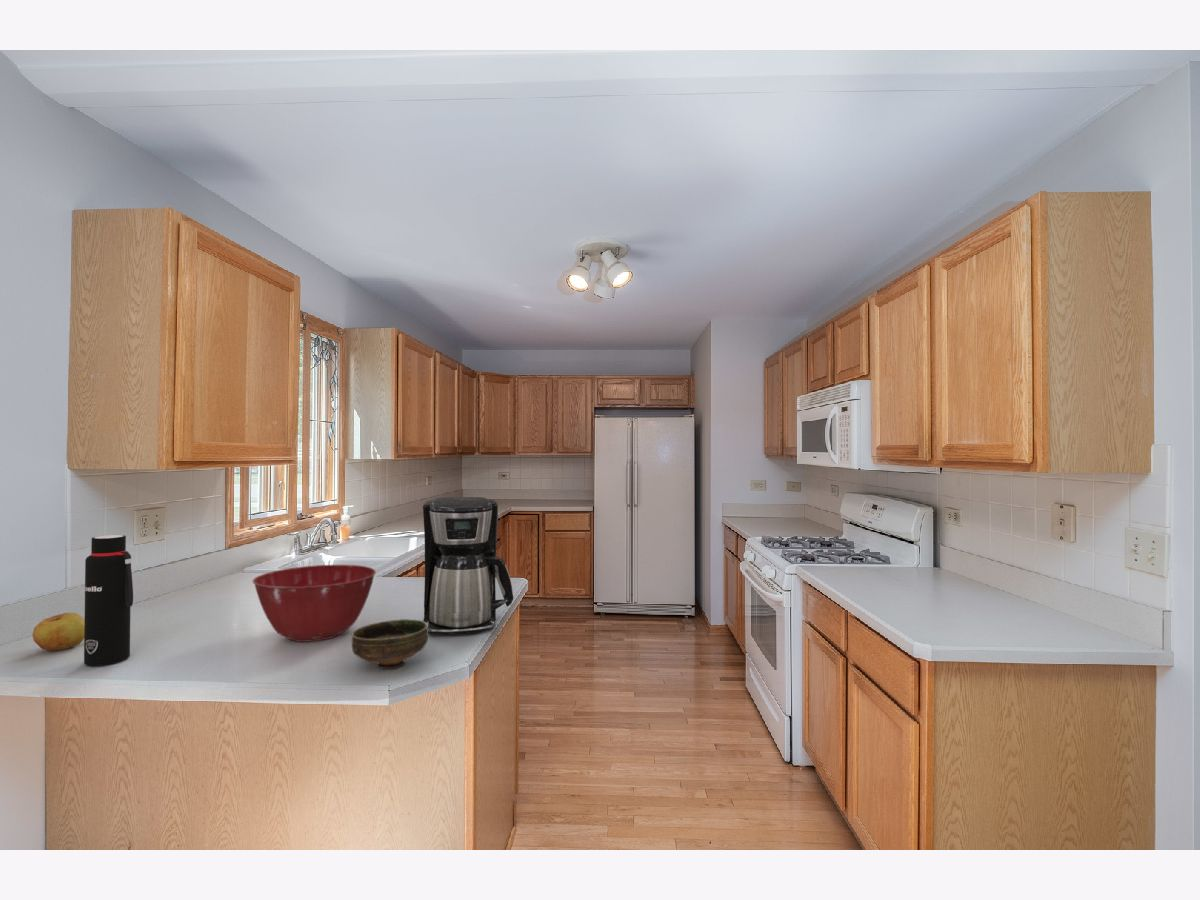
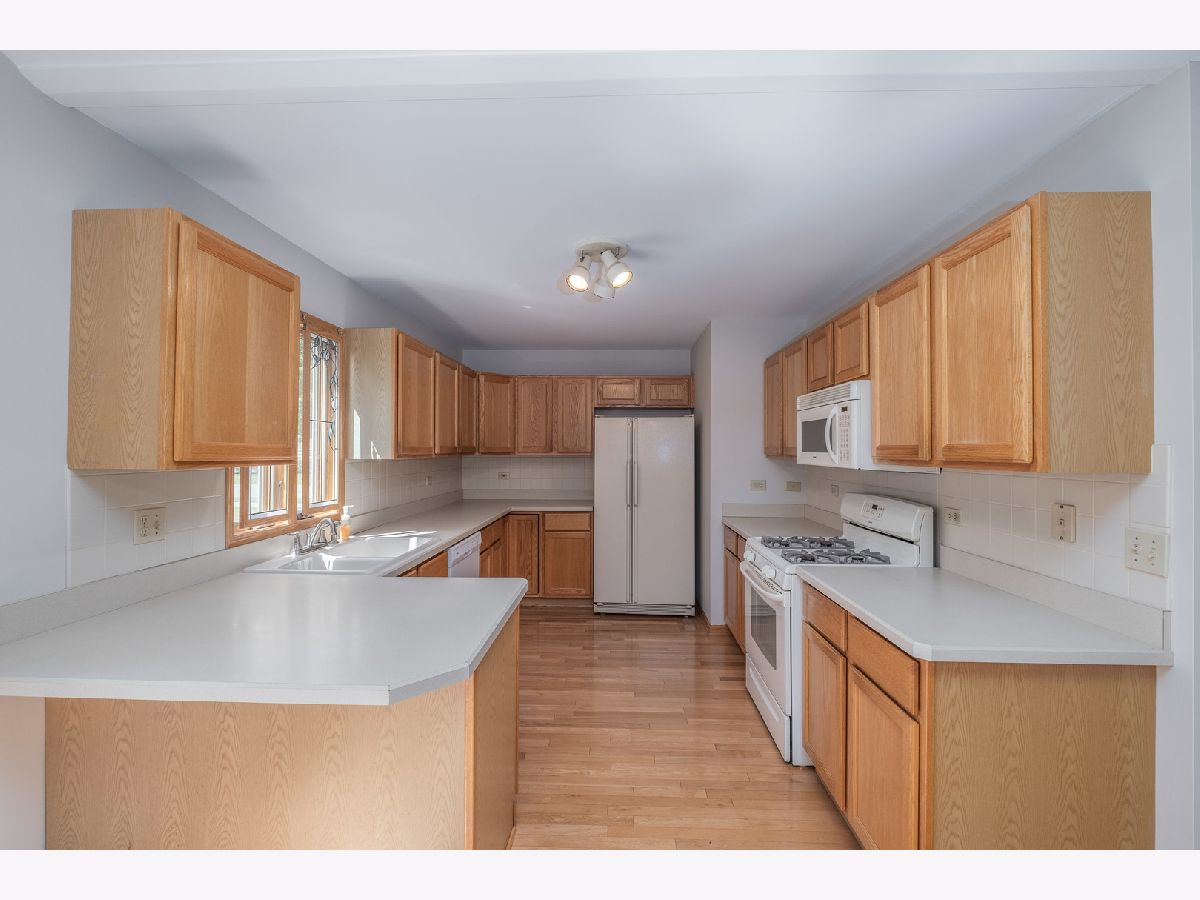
- water bottle (111, 598)
- bowl (390, 646)
- apple (60, 631)
- mixing bowl (316, 604)
- coffee maker (469, 558)
